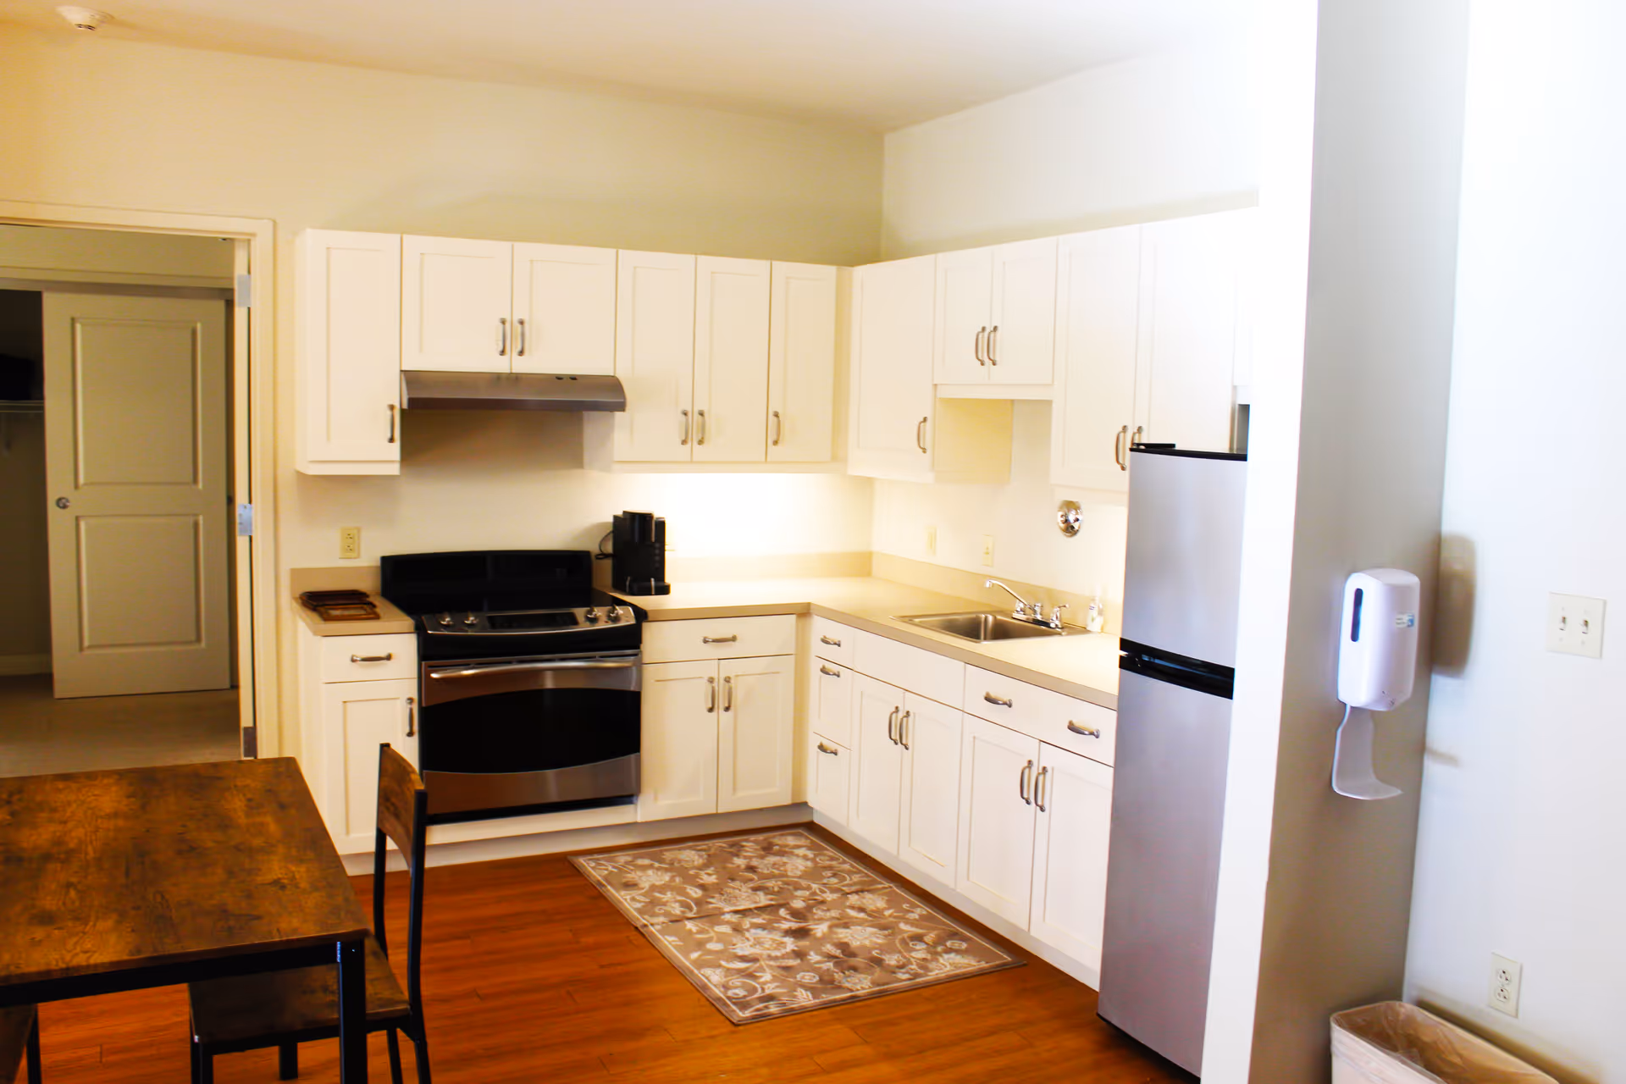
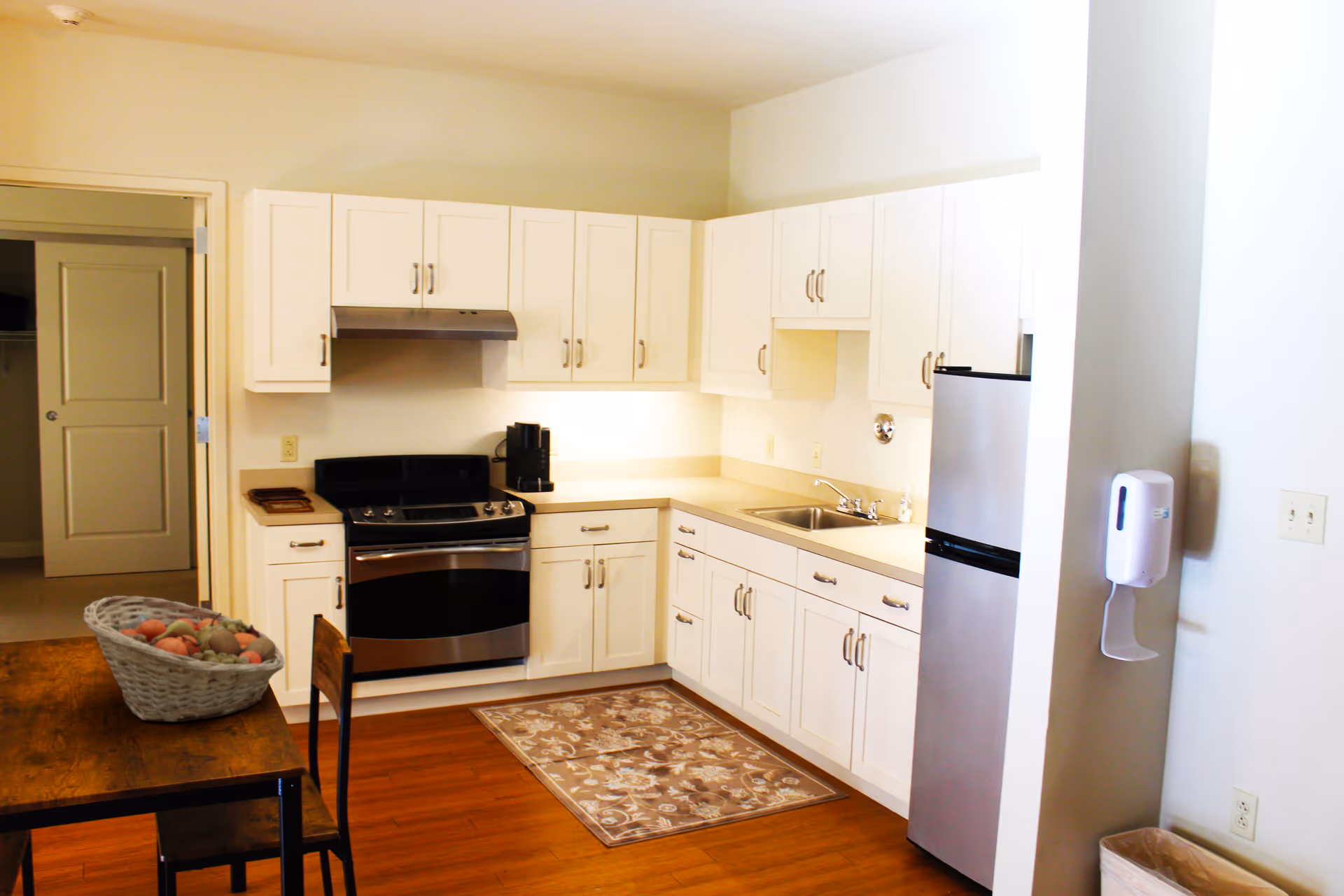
+ fruit basket (187, 650)
